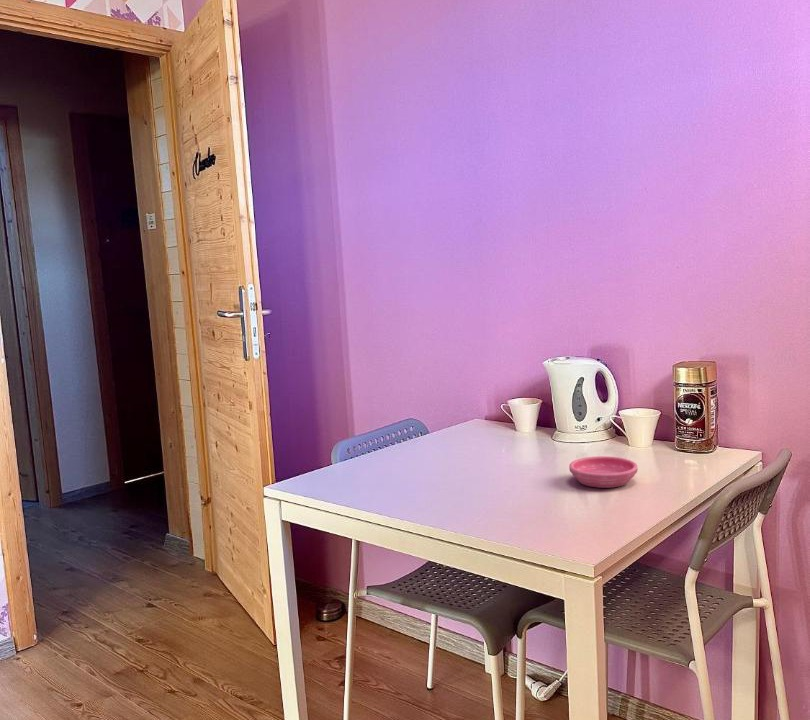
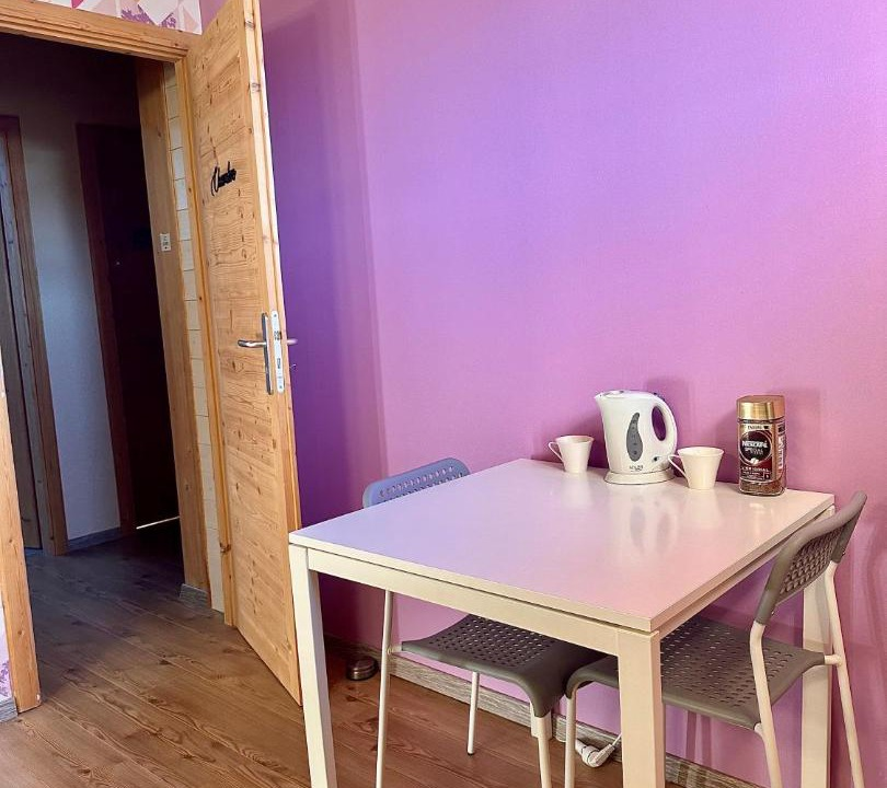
- saucer (603, 472)
